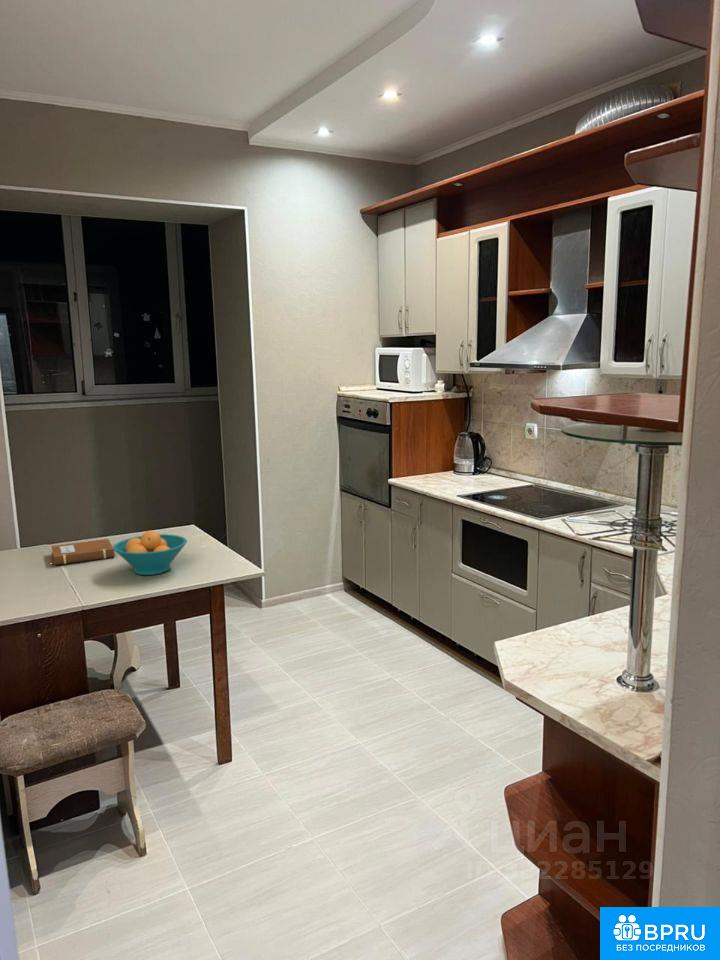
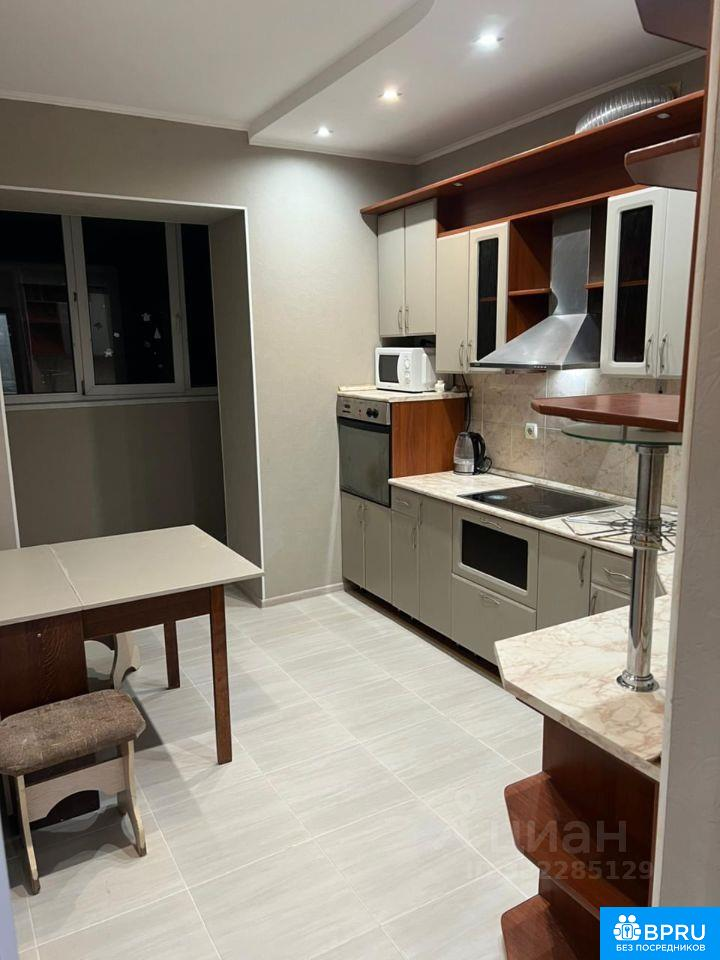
- fruit bowl (151, 550)
- notebook (81, 552)
